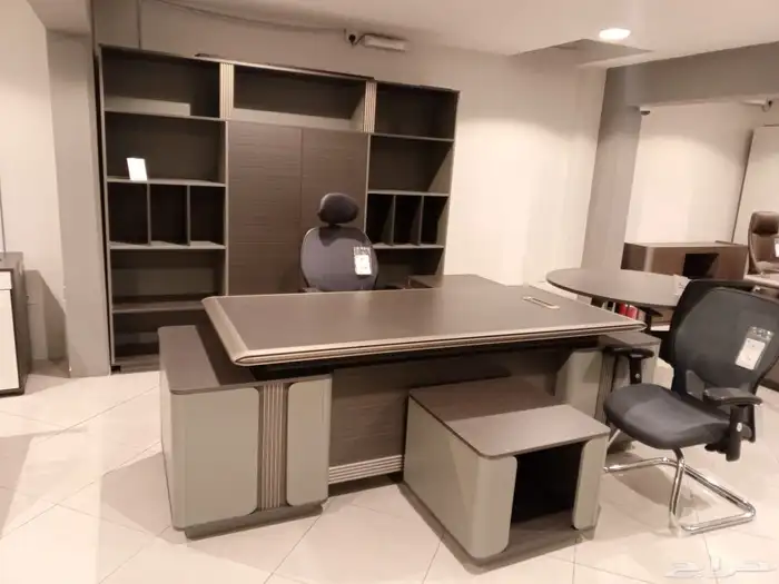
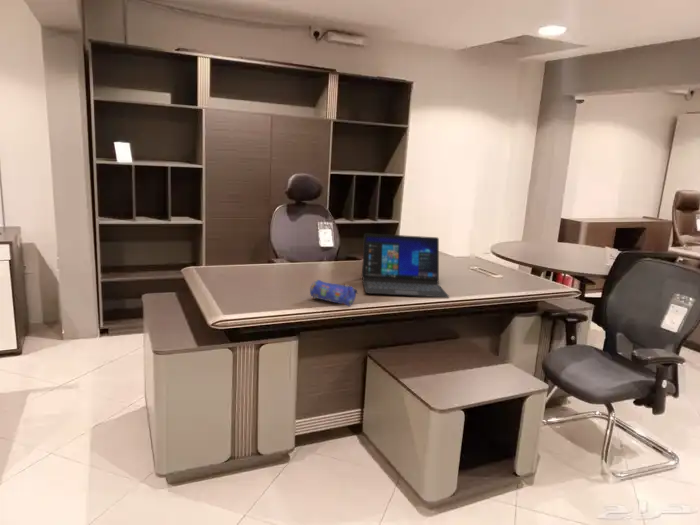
+ laptop (404, 263)
+ pencil case (333, 292)
